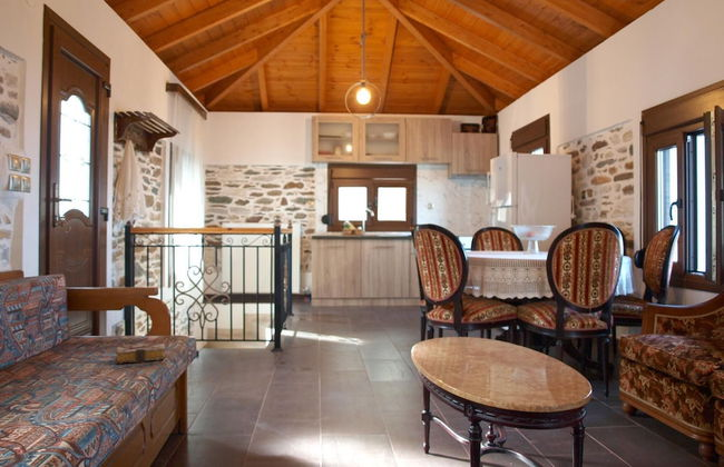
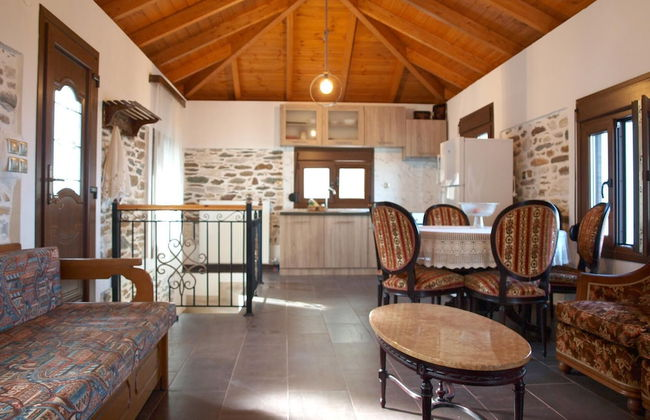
- book (140, 351)
